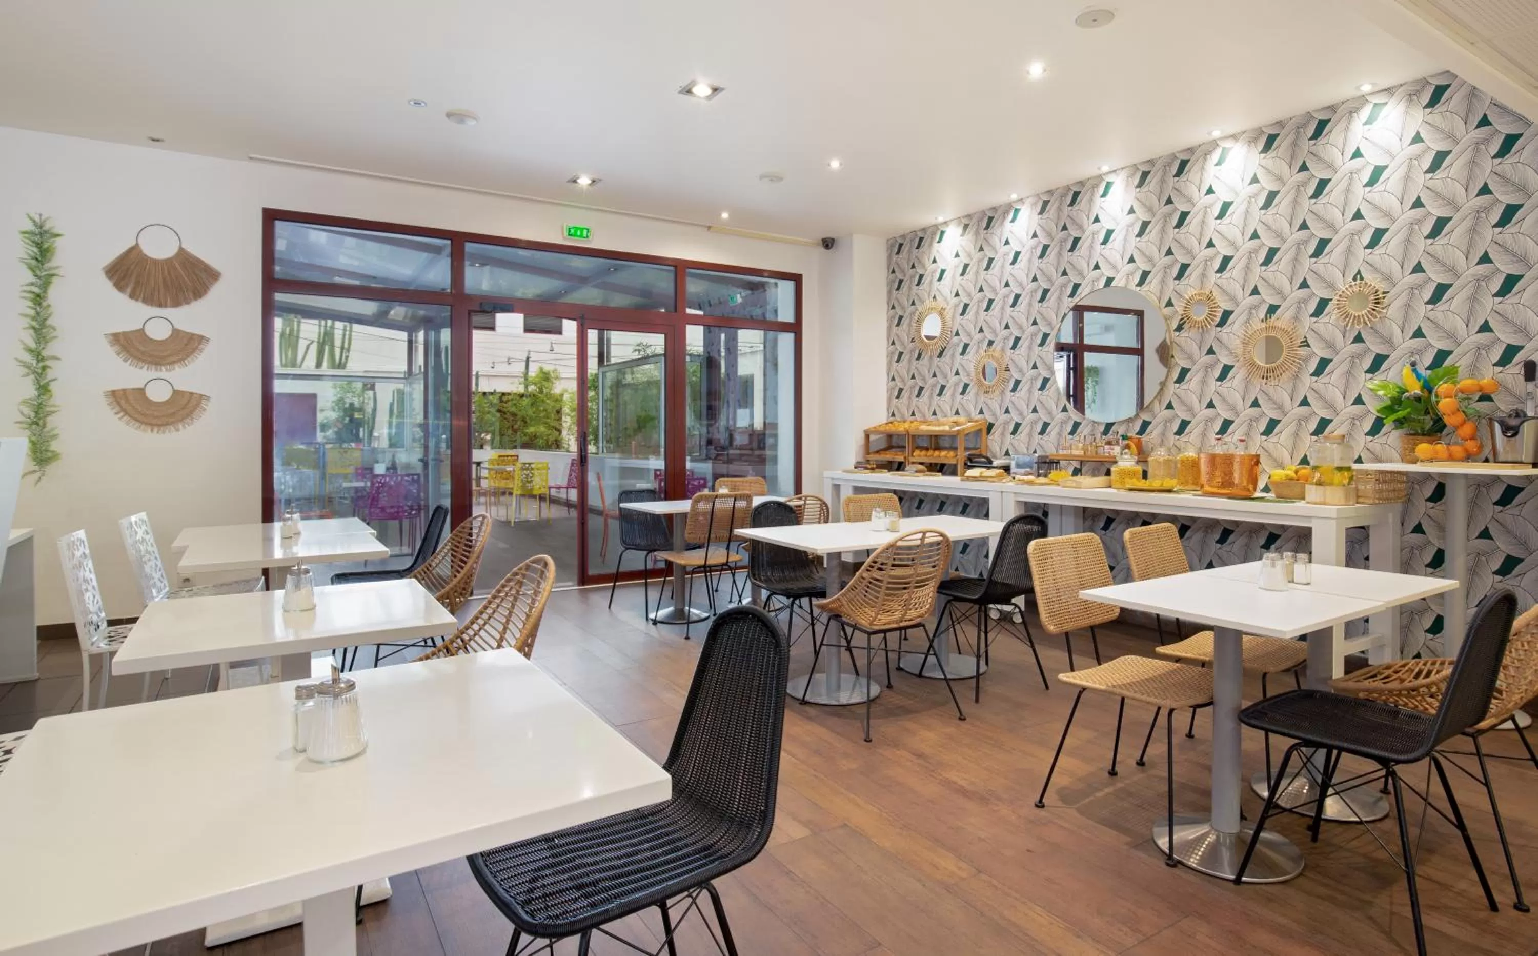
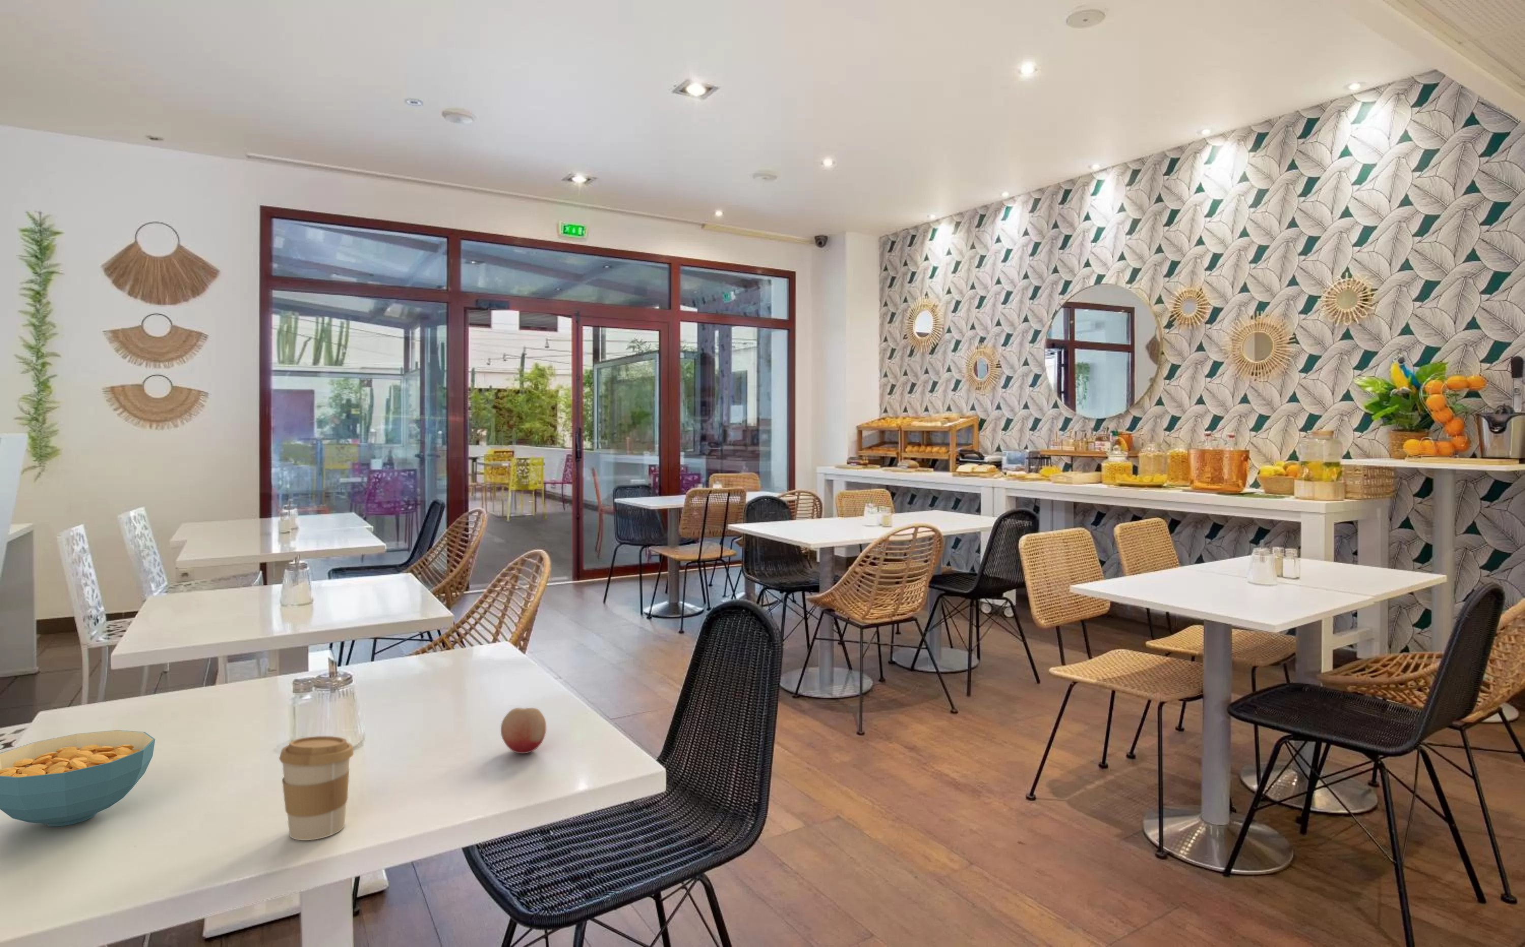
+ coffee cup (318, 784)
+ fruit (523, 729)
+ cereal bowl (71, 784)
